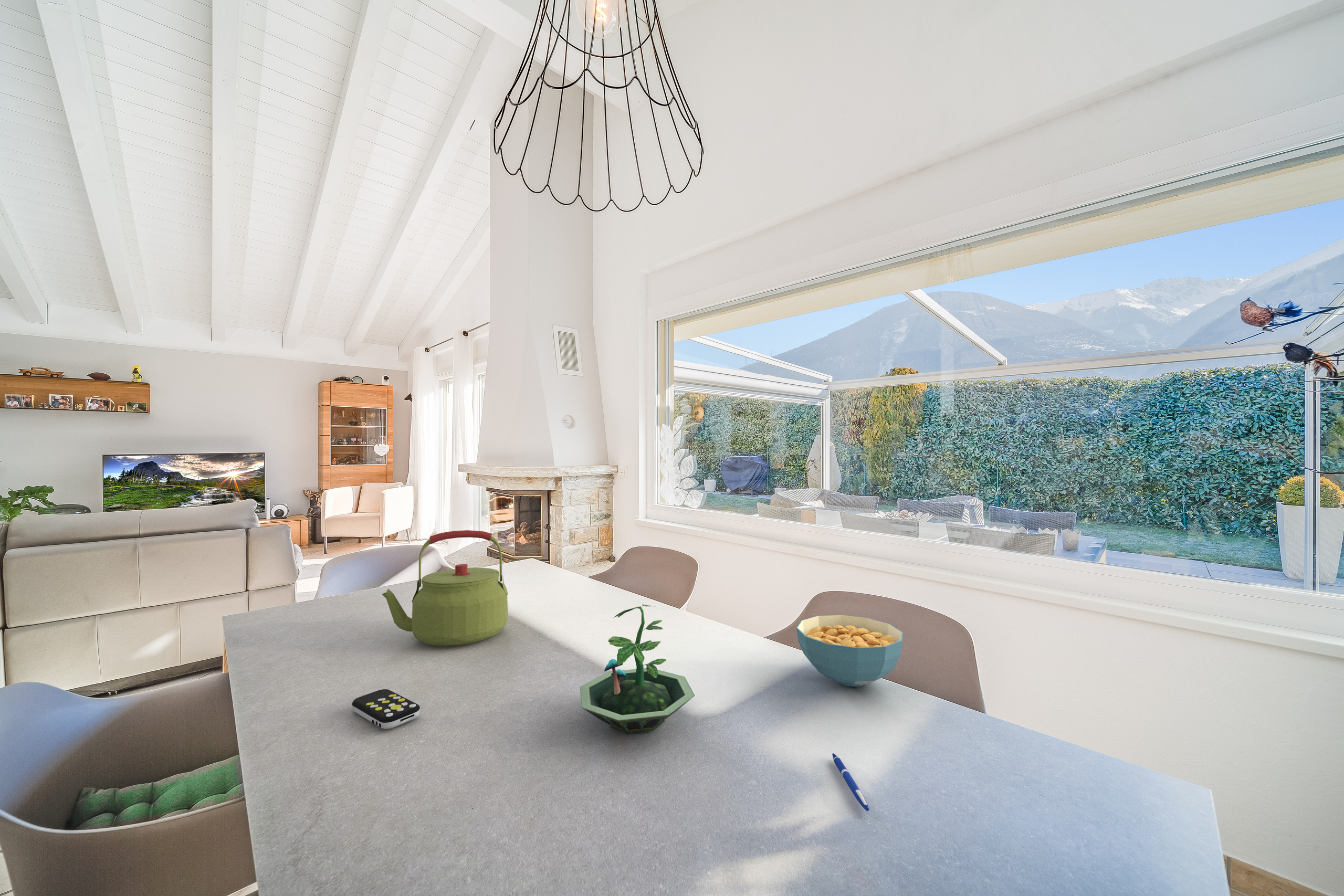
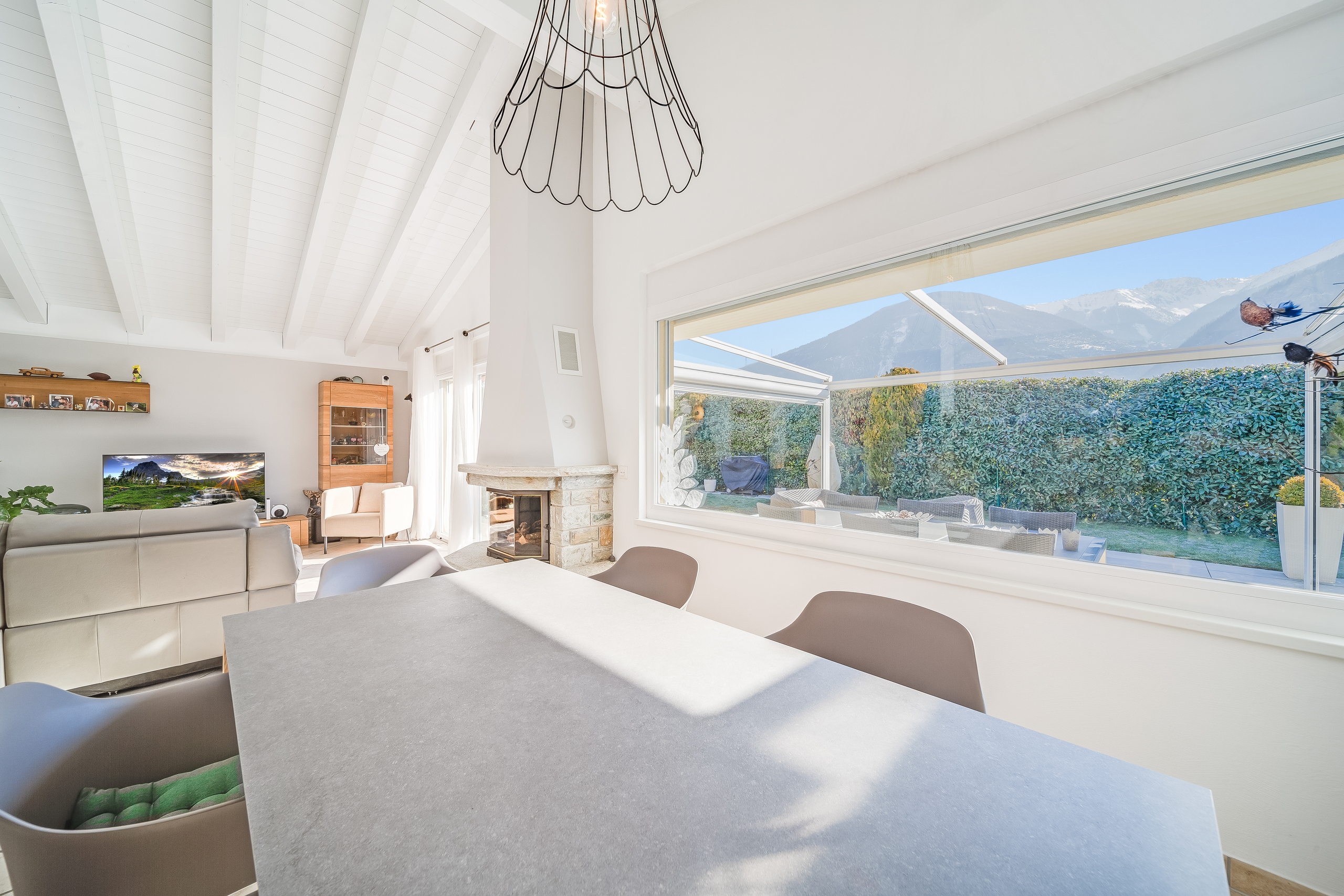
- terrarium (639, 629)
- kettle (447, 583)
- remote control (385, 707)
- pen (848, 778)
- cereal bowl (849, 655)
